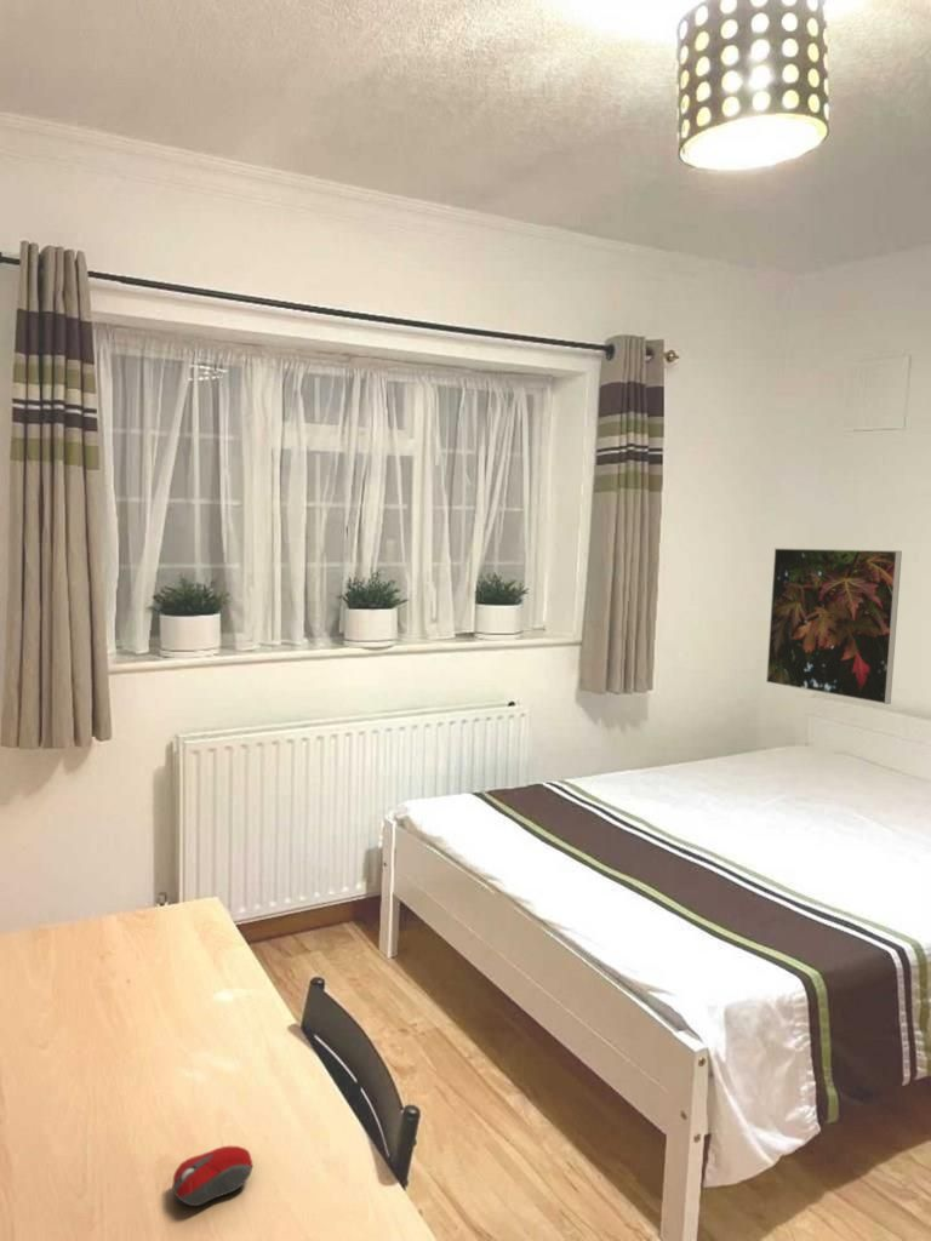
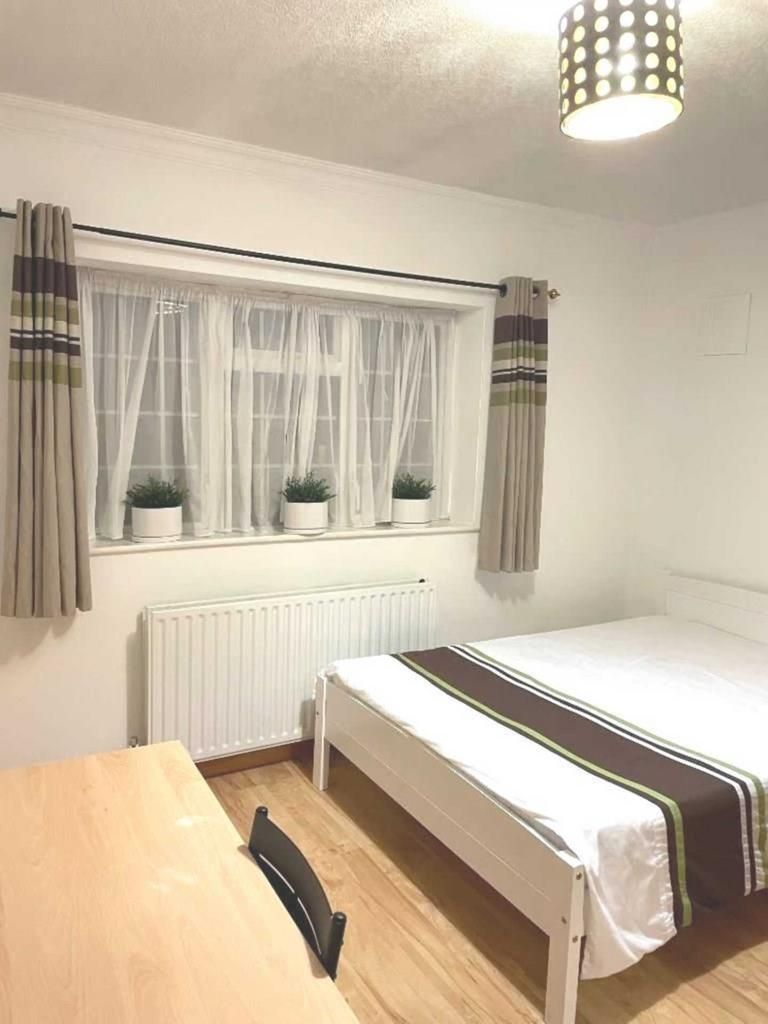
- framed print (829, 620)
- computer mouse (212, 1169)
